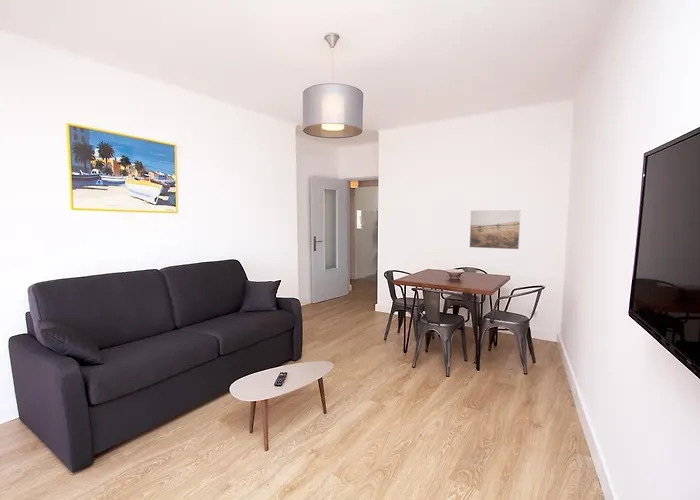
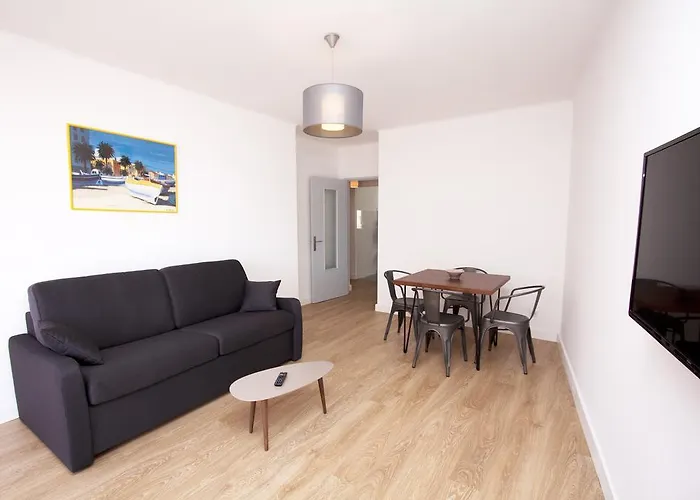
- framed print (494, 229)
